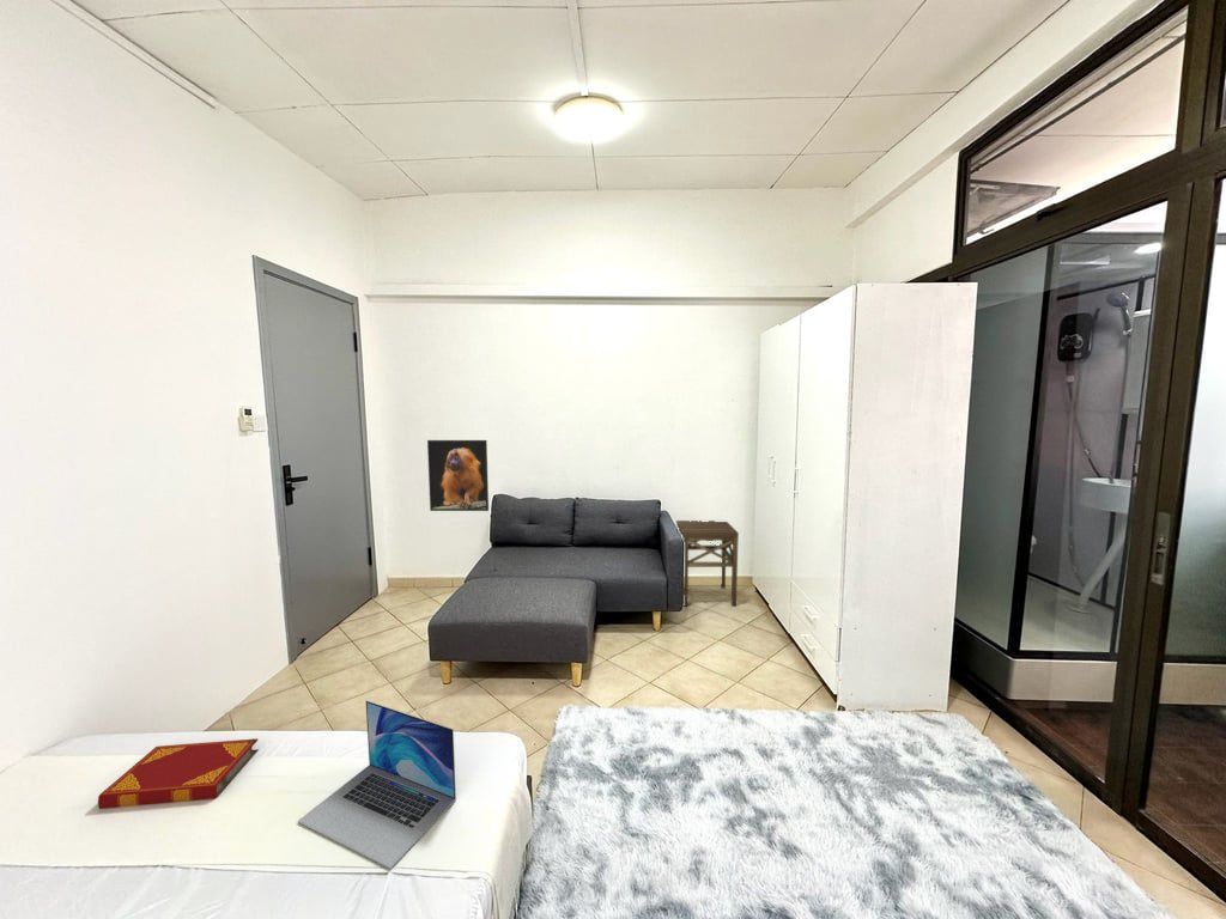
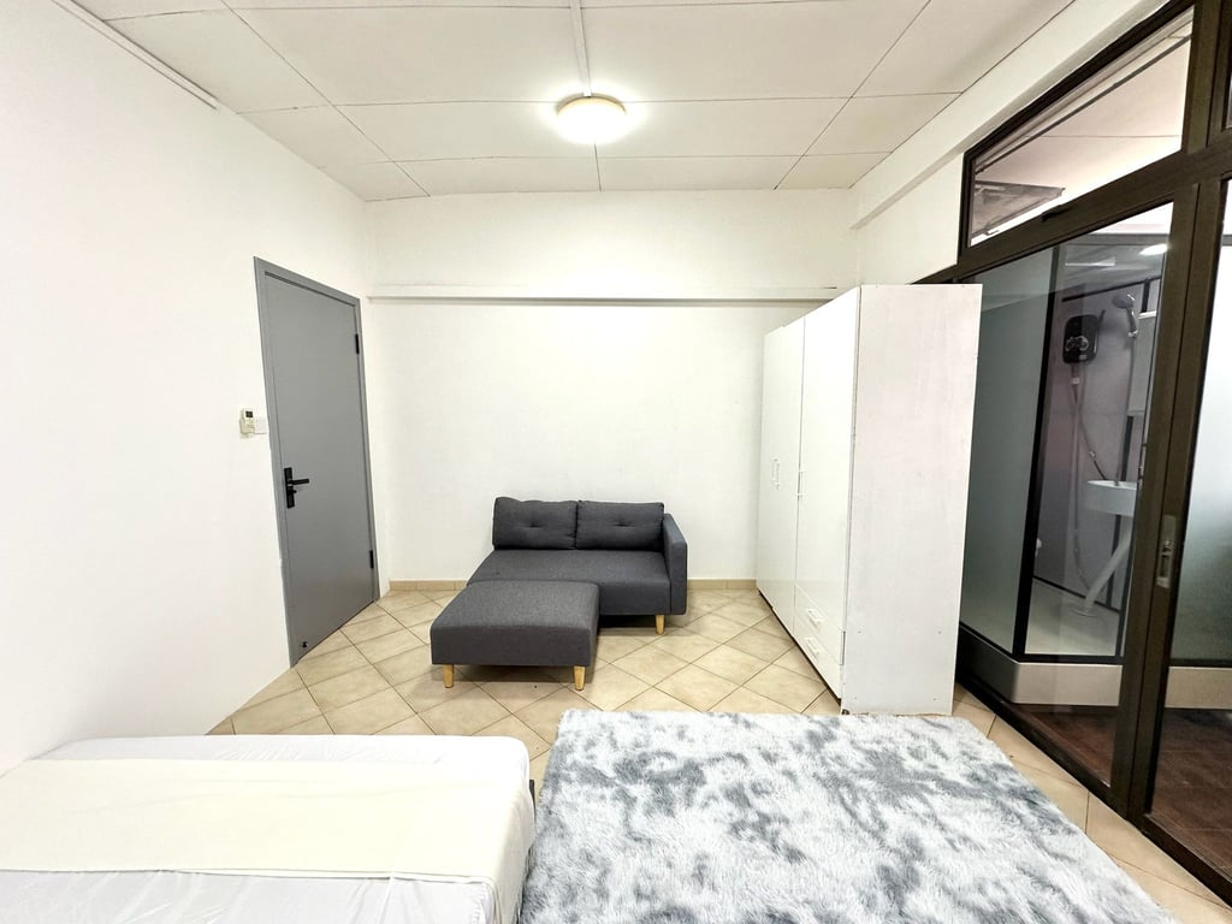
- hardback book (184, 771)
- laptop (377, 774)
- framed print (457, 475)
- side table (704, 562)
